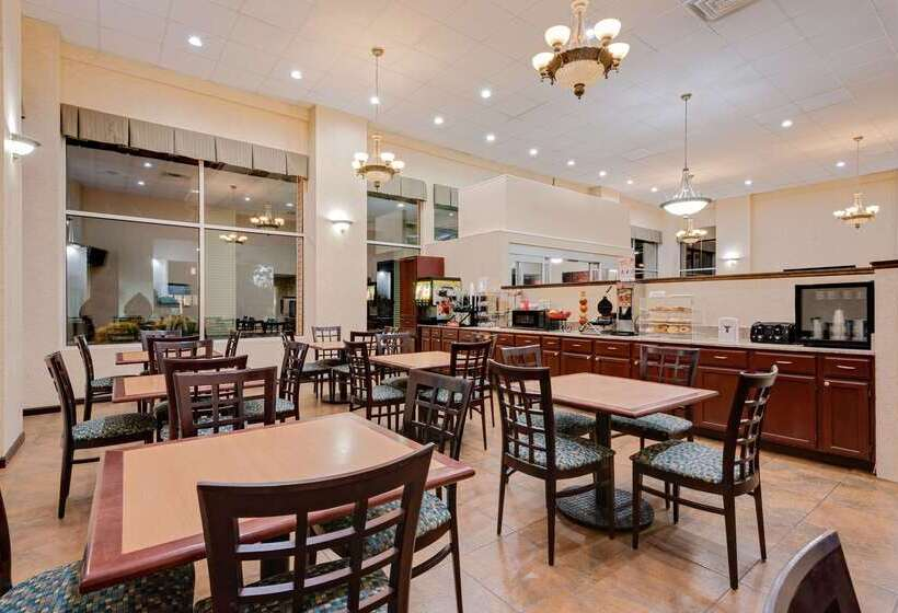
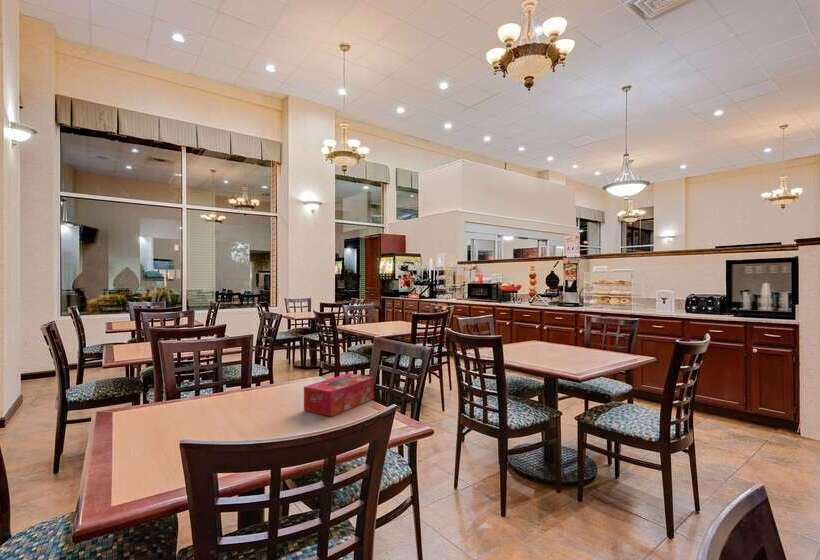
+ tissue box (340, 392)
